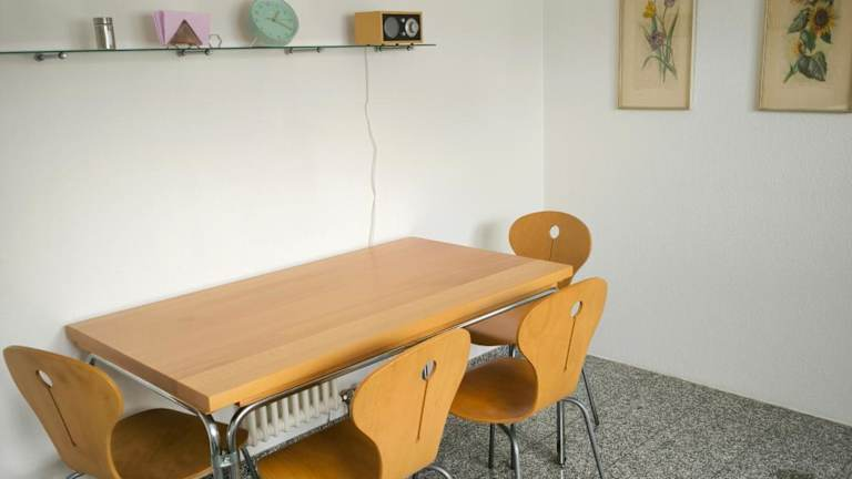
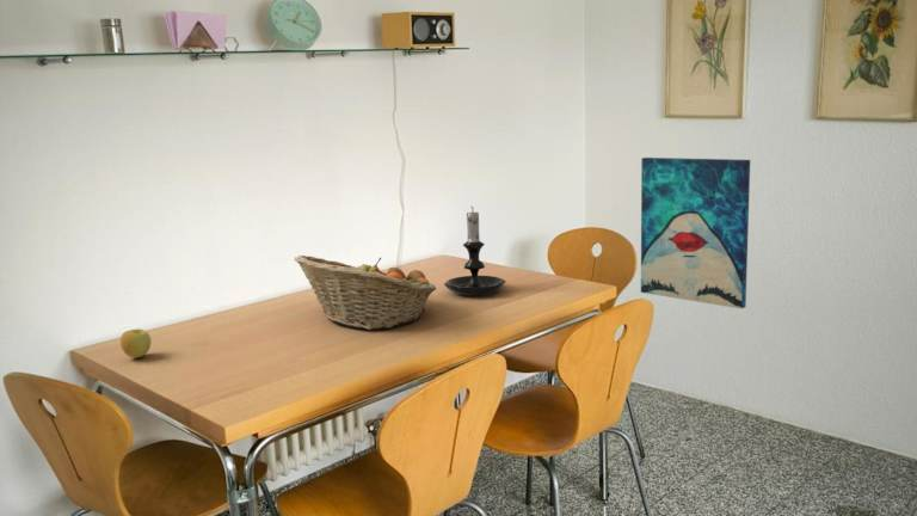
+ apple (136, 343)
+ wall art (691, 229)
+ candle holder (473, 250)
+ fruit basket (364, 284)
